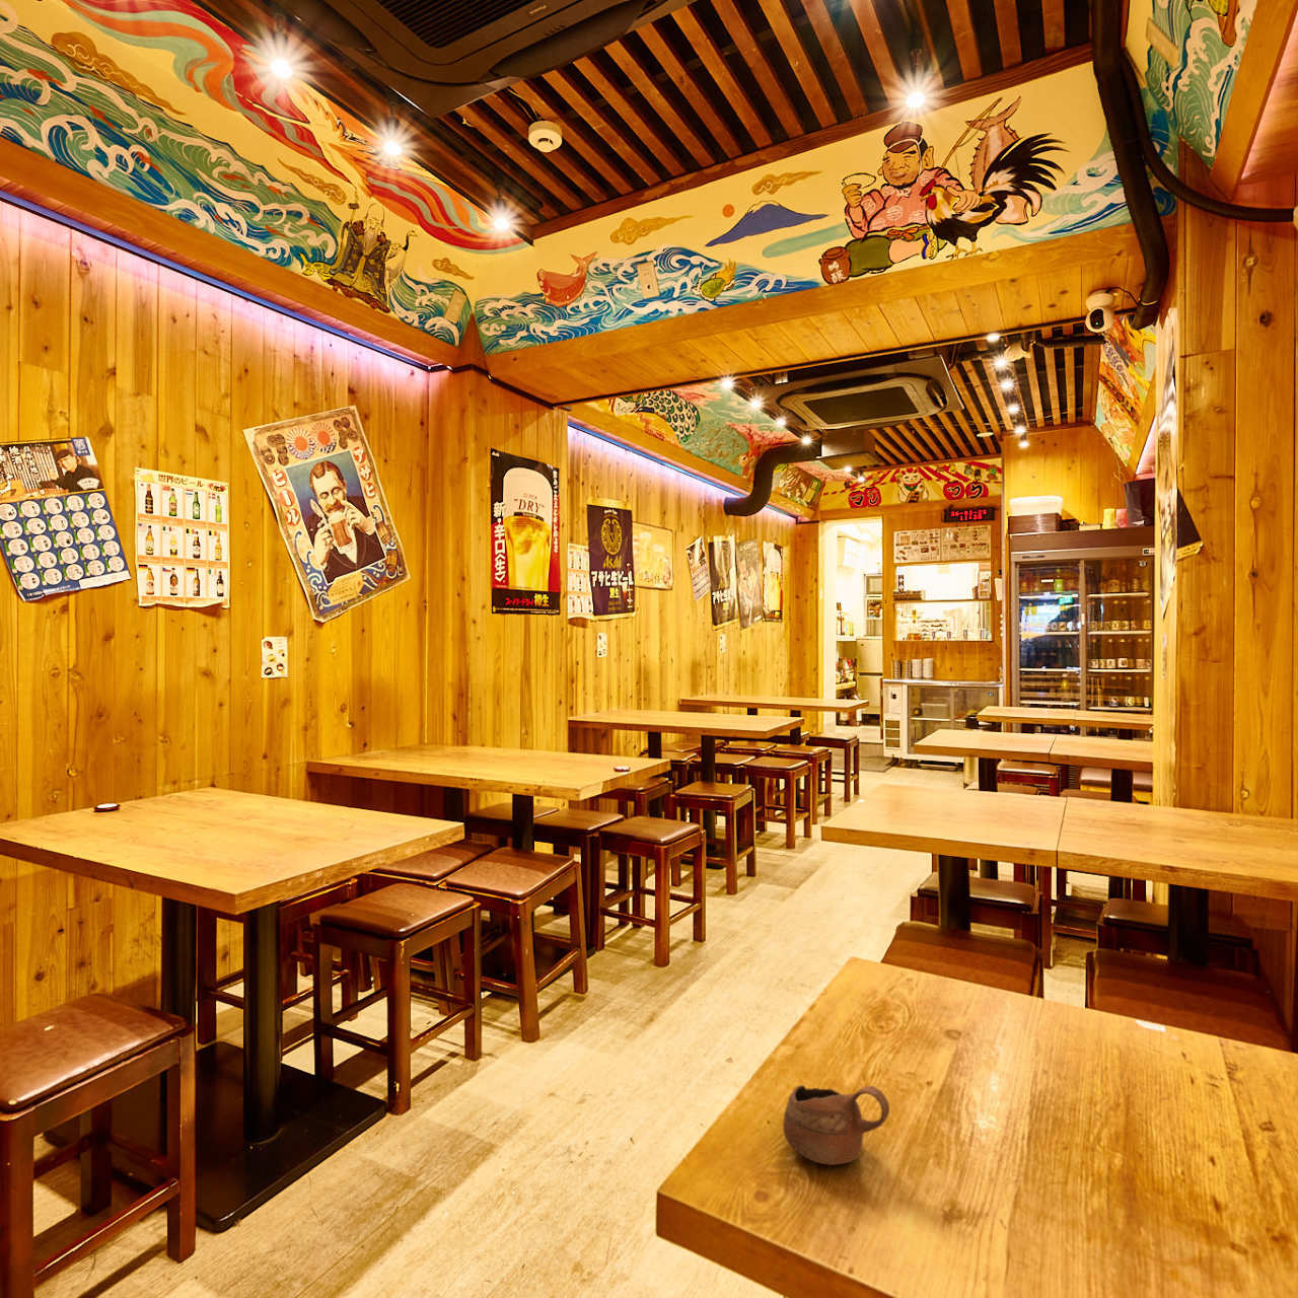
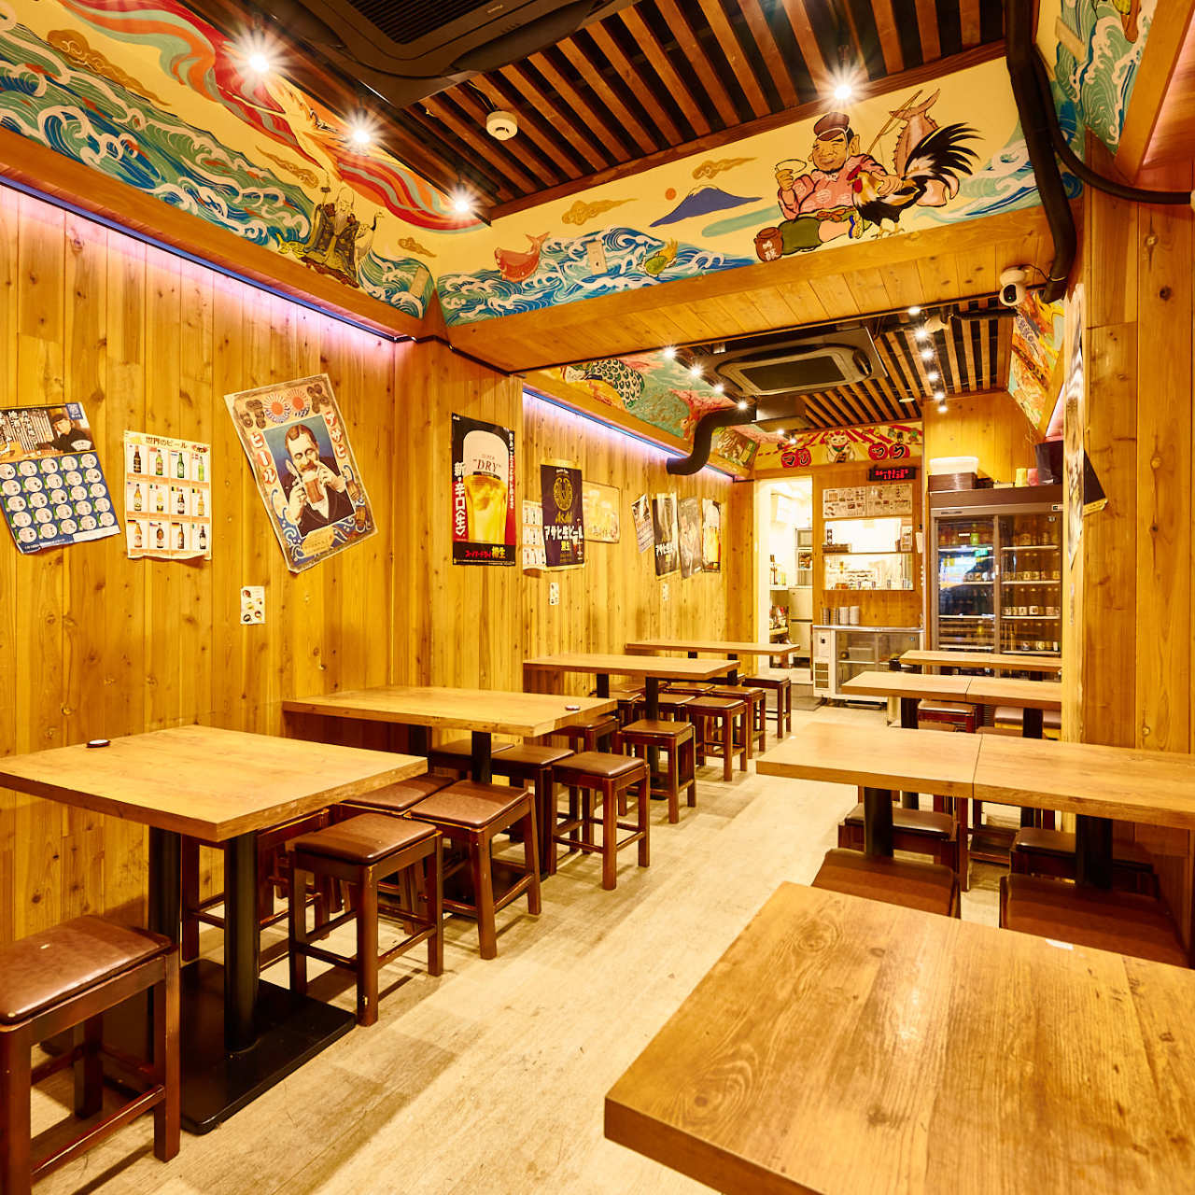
- cup (830, 1117)
